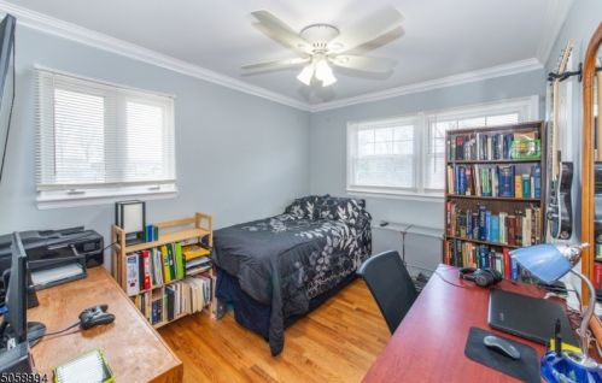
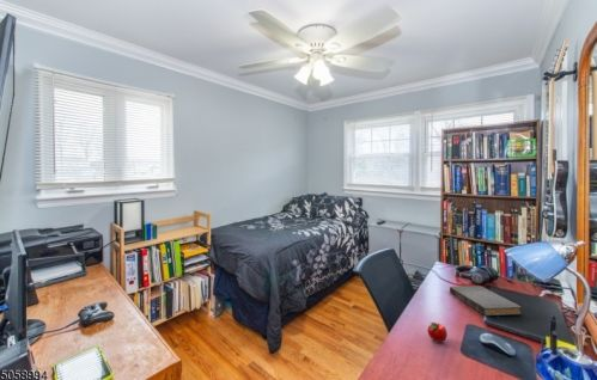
+ book (482, 299)
+ apple (435, 331)
